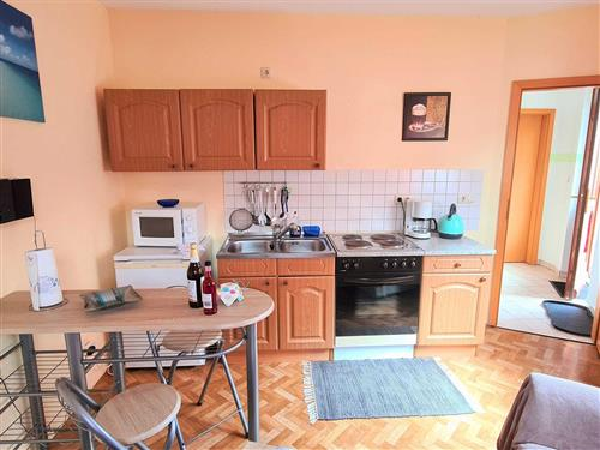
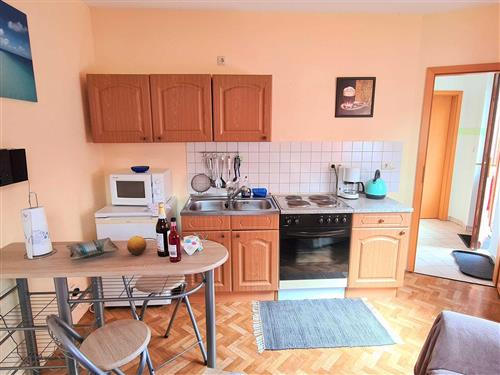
+ fruit (136, 245)
